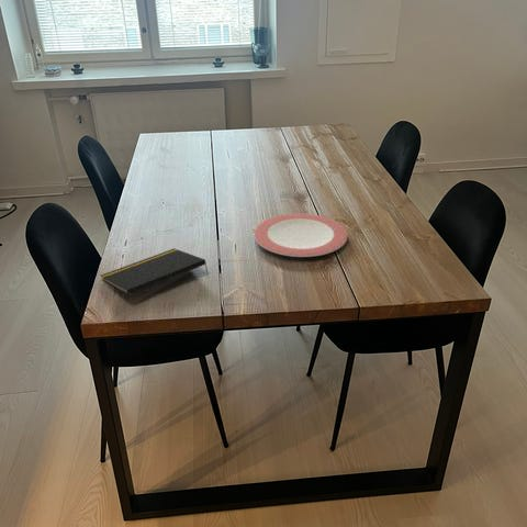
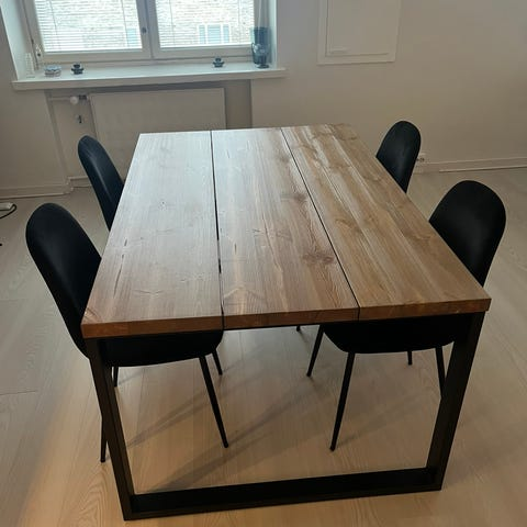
- notepad (153, 269)
- plate (300, 235)
